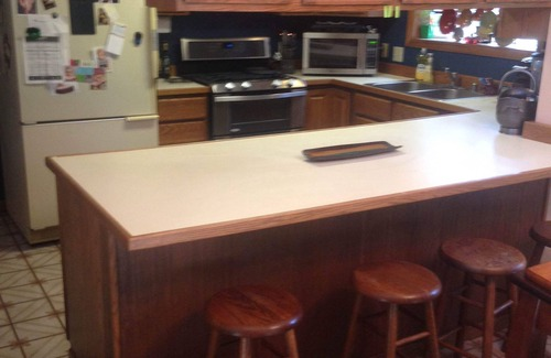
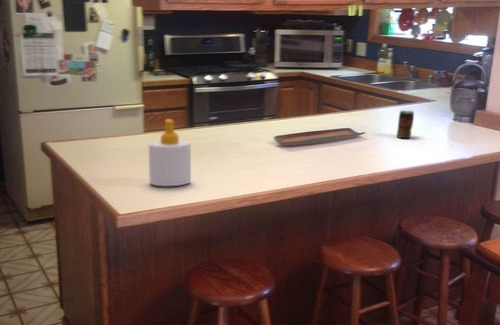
+ beverage can (405, 124)
+ soap bottle (169, 152)
